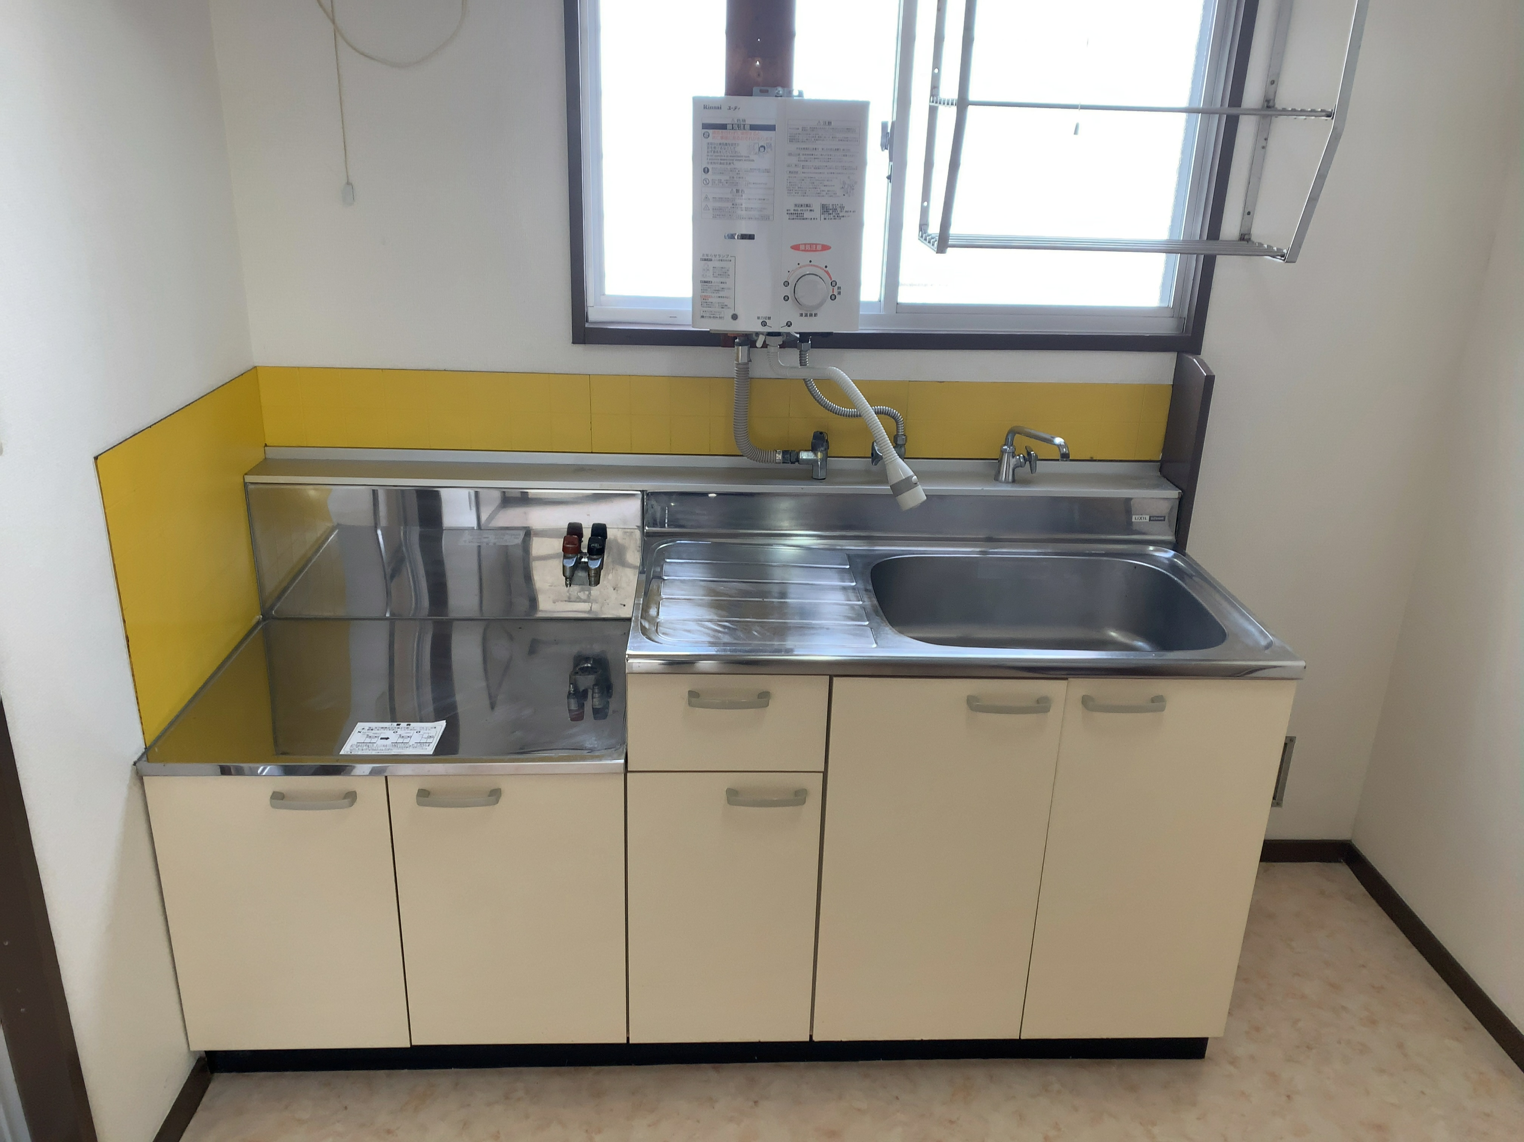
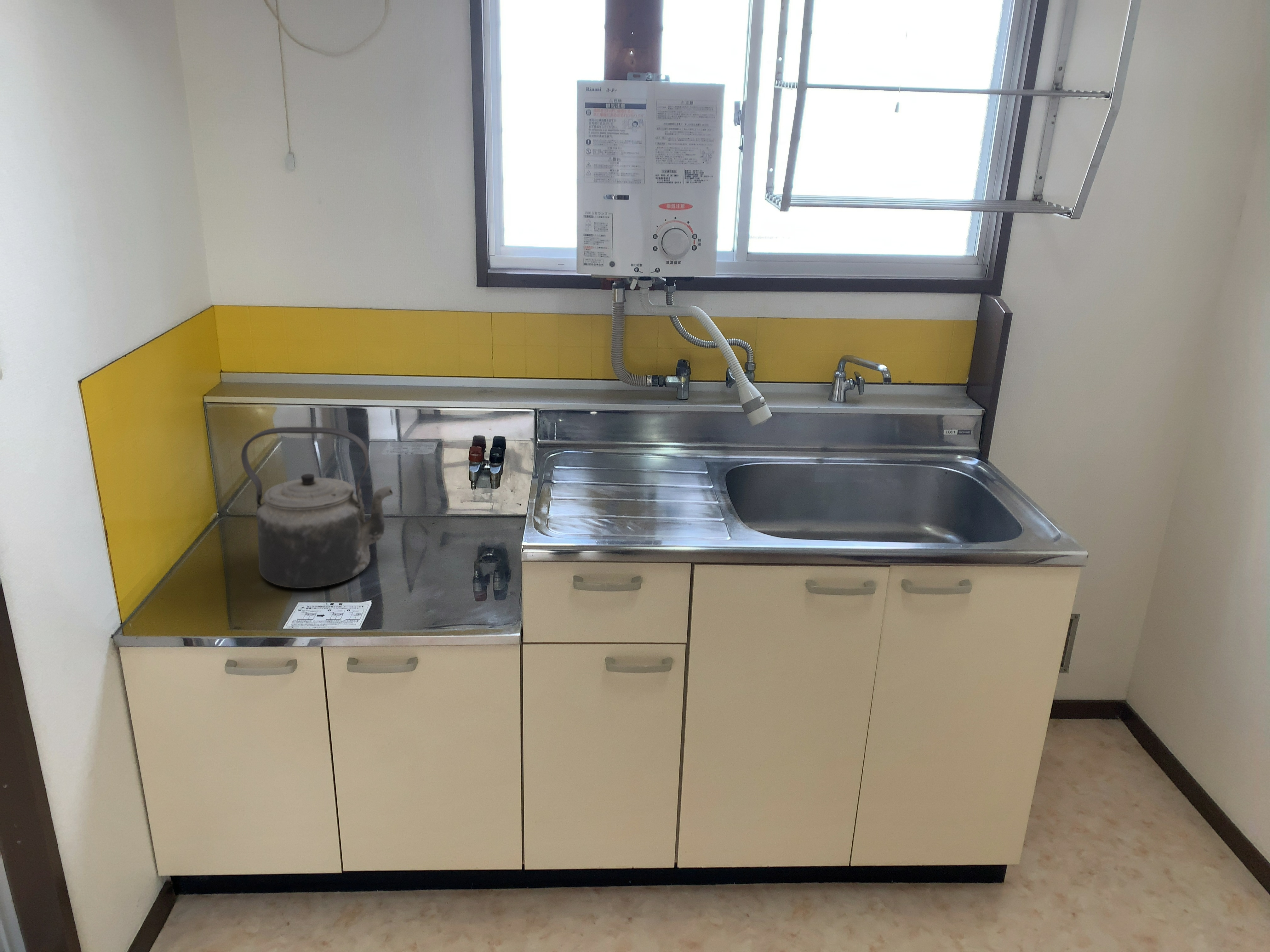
+ kettle (321, 500)
